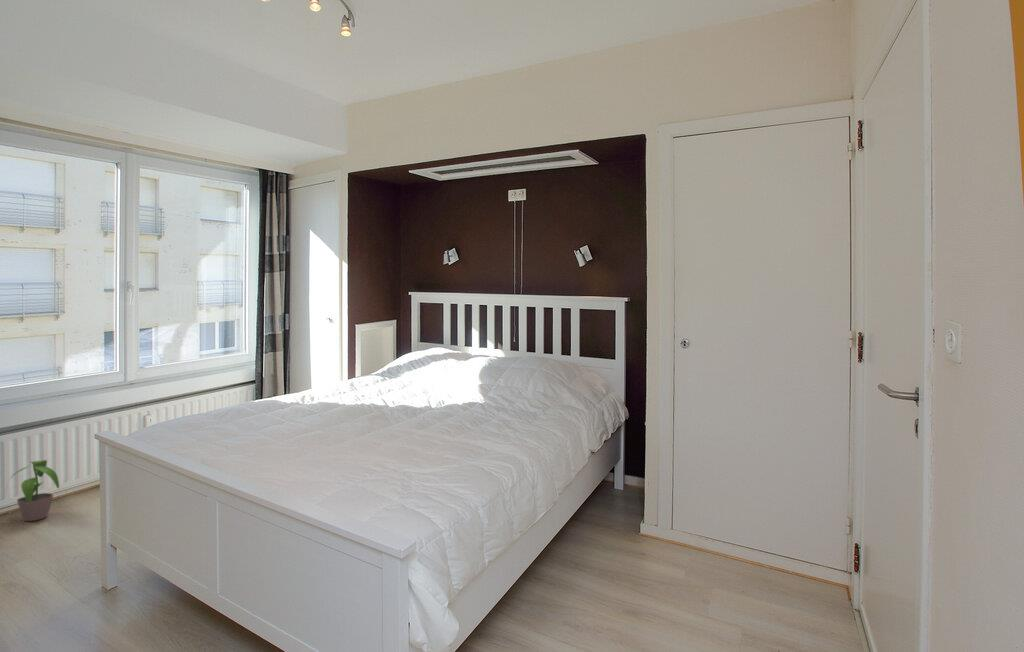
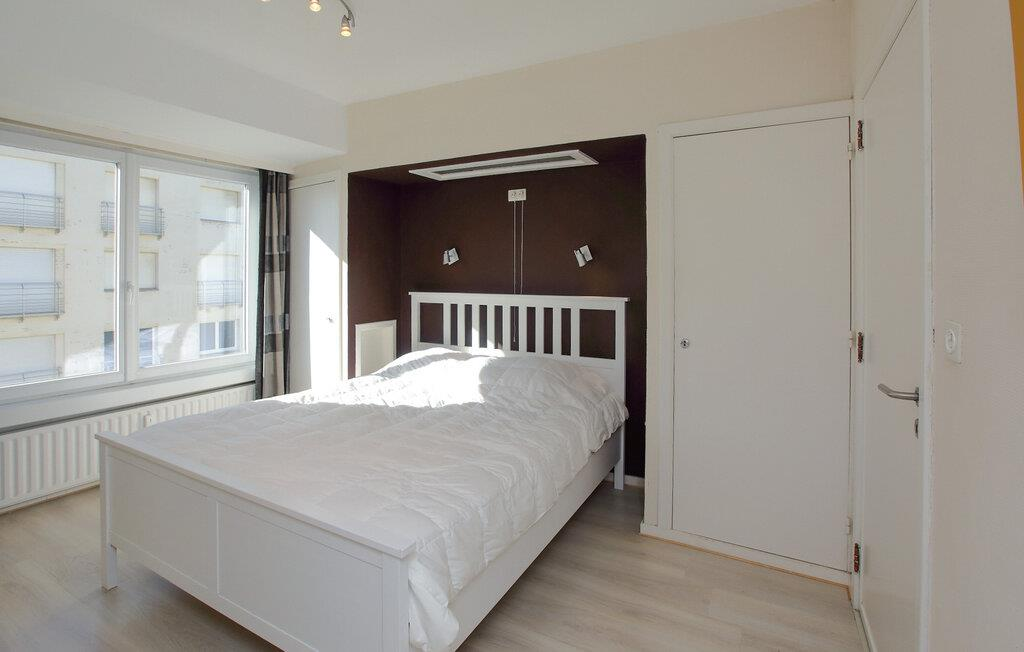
- potted plant (34, 490)
